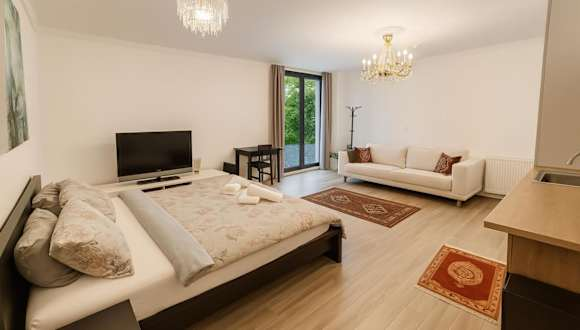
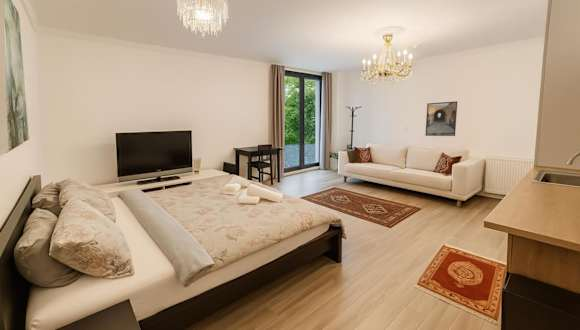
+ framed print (440, 119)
